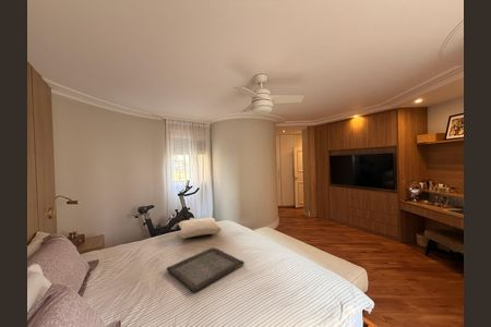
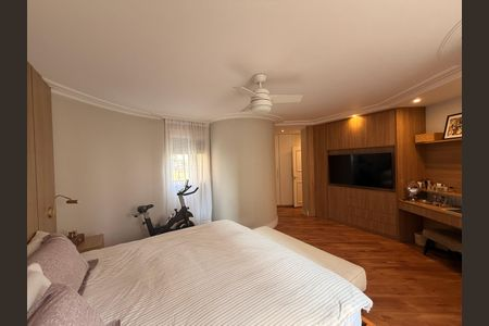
- pillow (199, 227)
- serving tray (205, 265)
